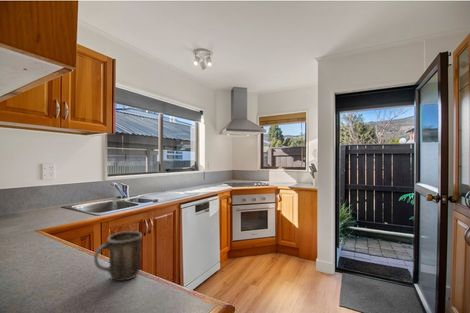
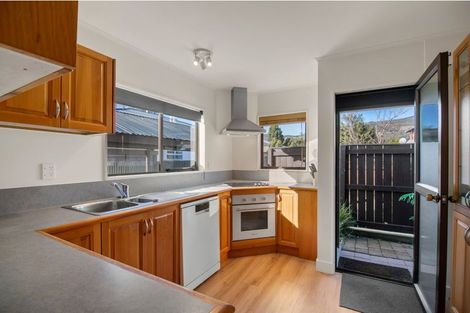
- mug (119, 257)
